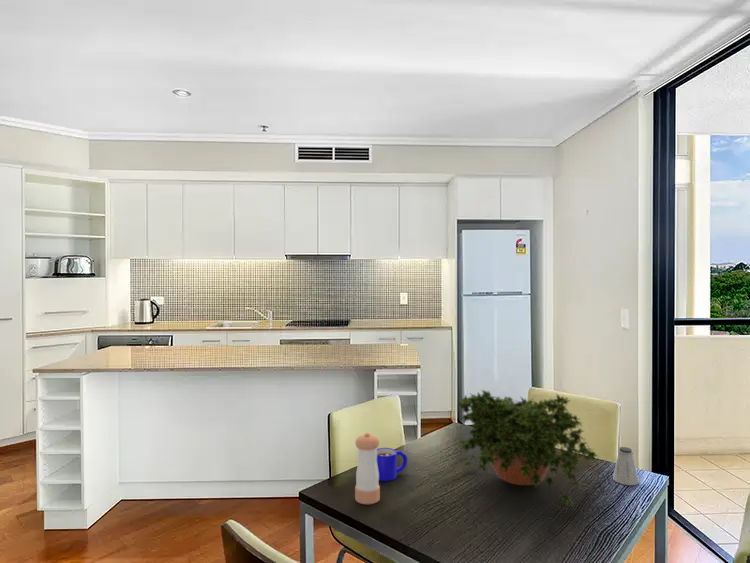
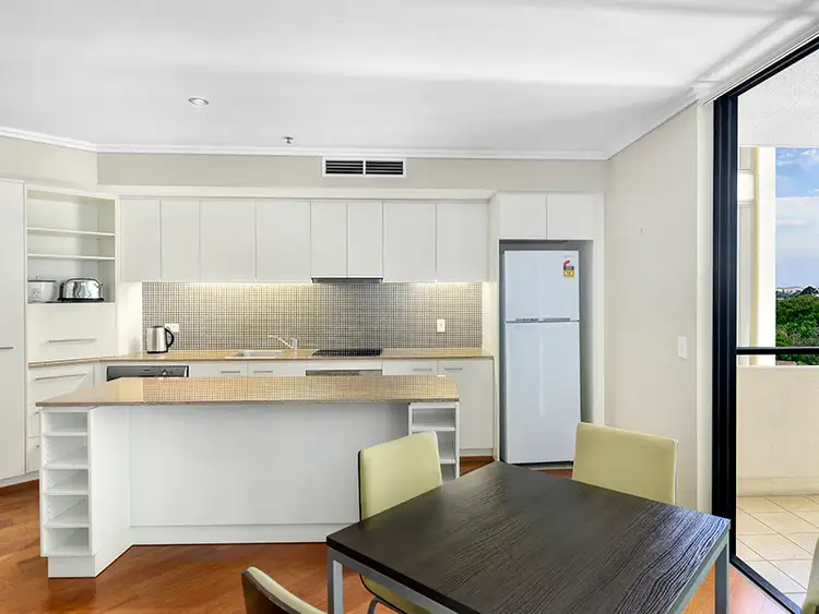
- pepper shaker (367, 465)
- saltshaker (625, 464)
- potted plant (522, 434)
- mug (390, 462)
